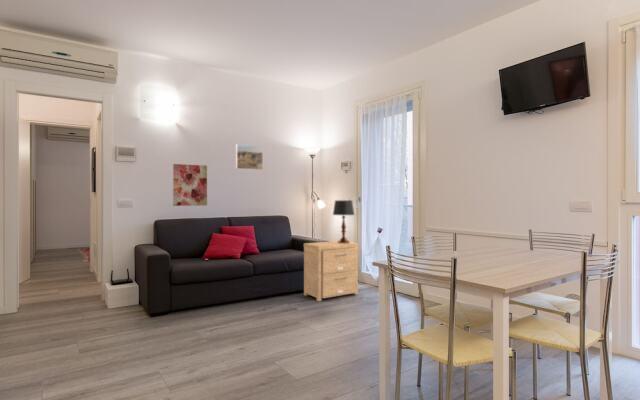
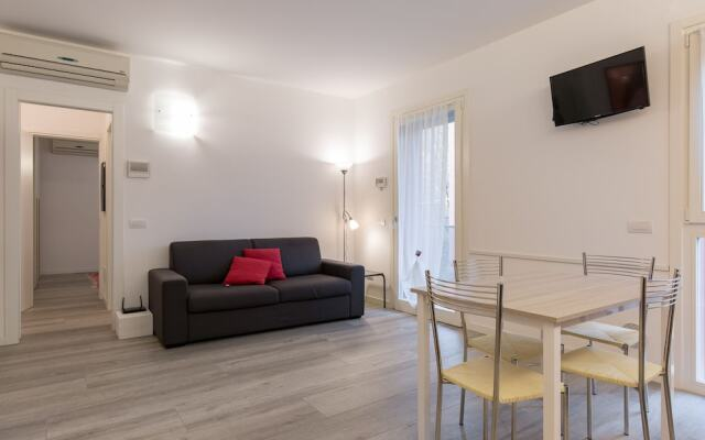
- wall art (190, 185)
- side table (332, 269)
- table lamp (343, 221)
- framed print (249, 157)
